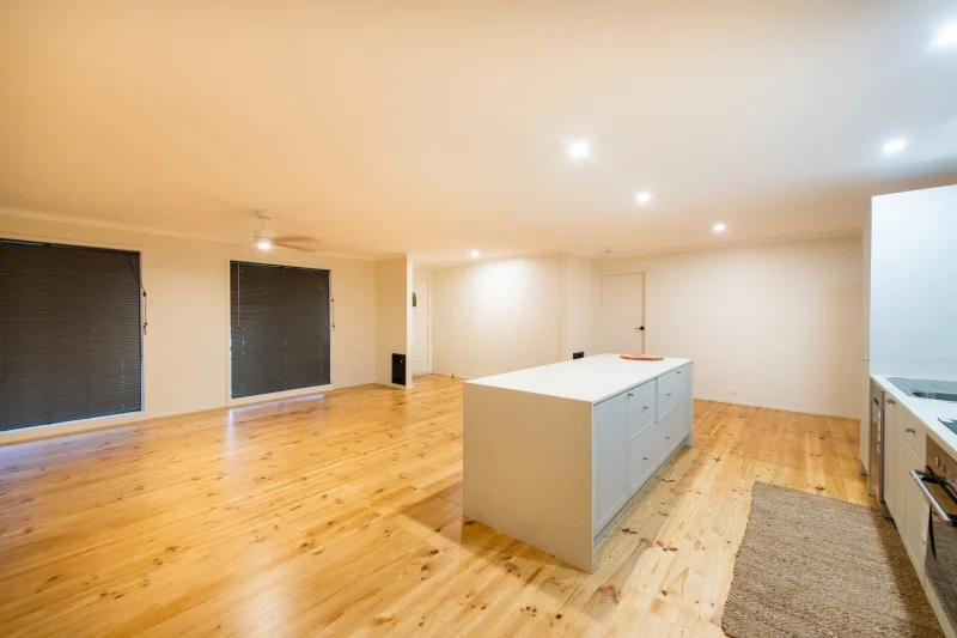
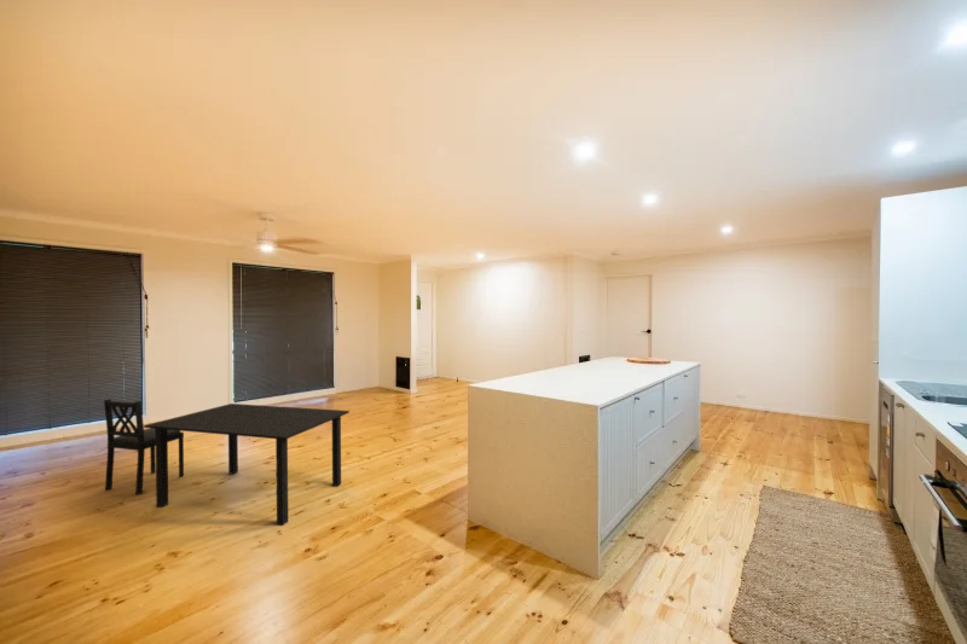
+ dining set (228, 445)
